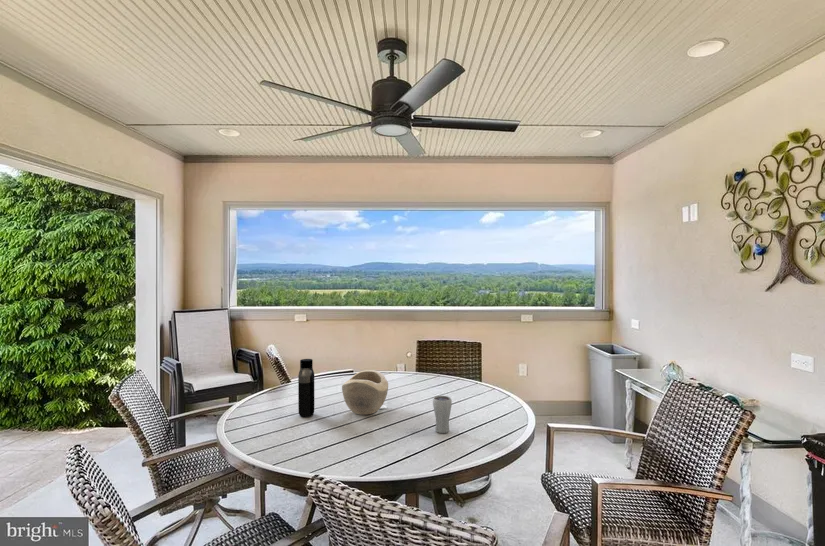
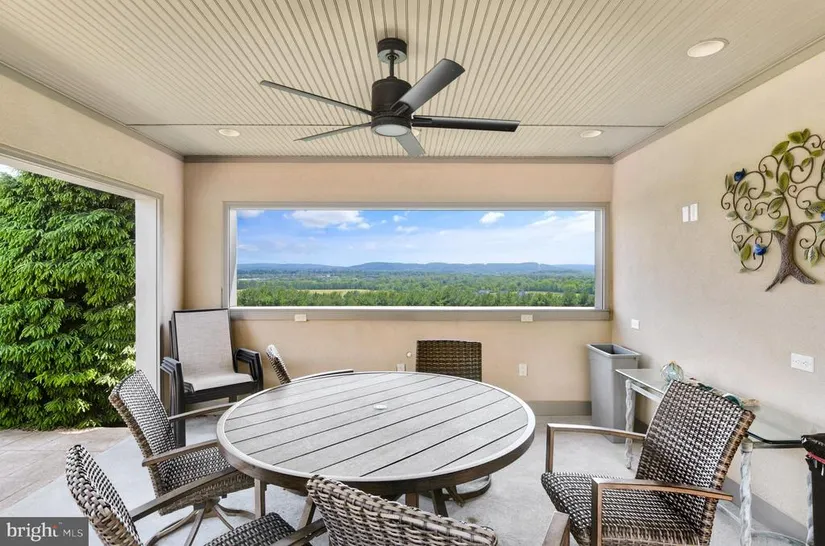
- drinking glass (442, 414)
- decorative bowl (365, 392)
- water bottle (306, 387)
